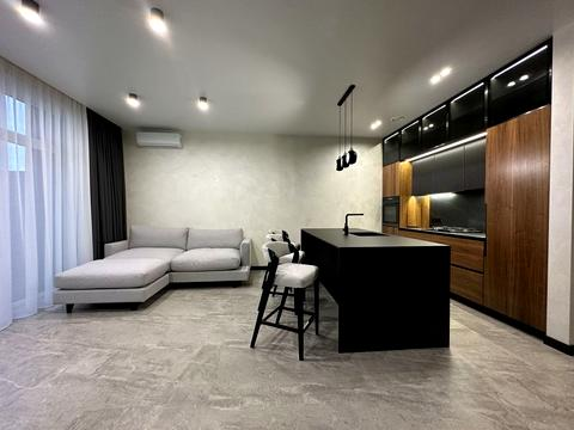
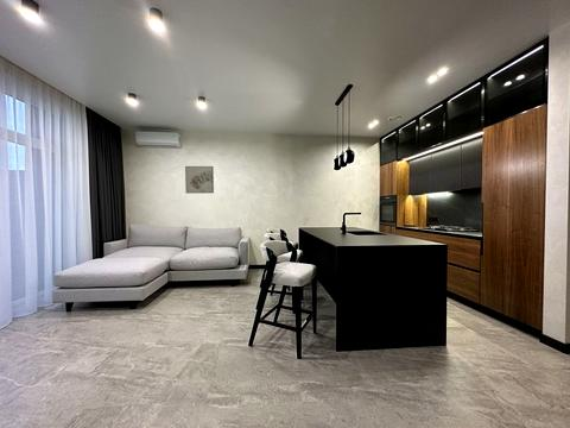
+ wall art (200, 180)
